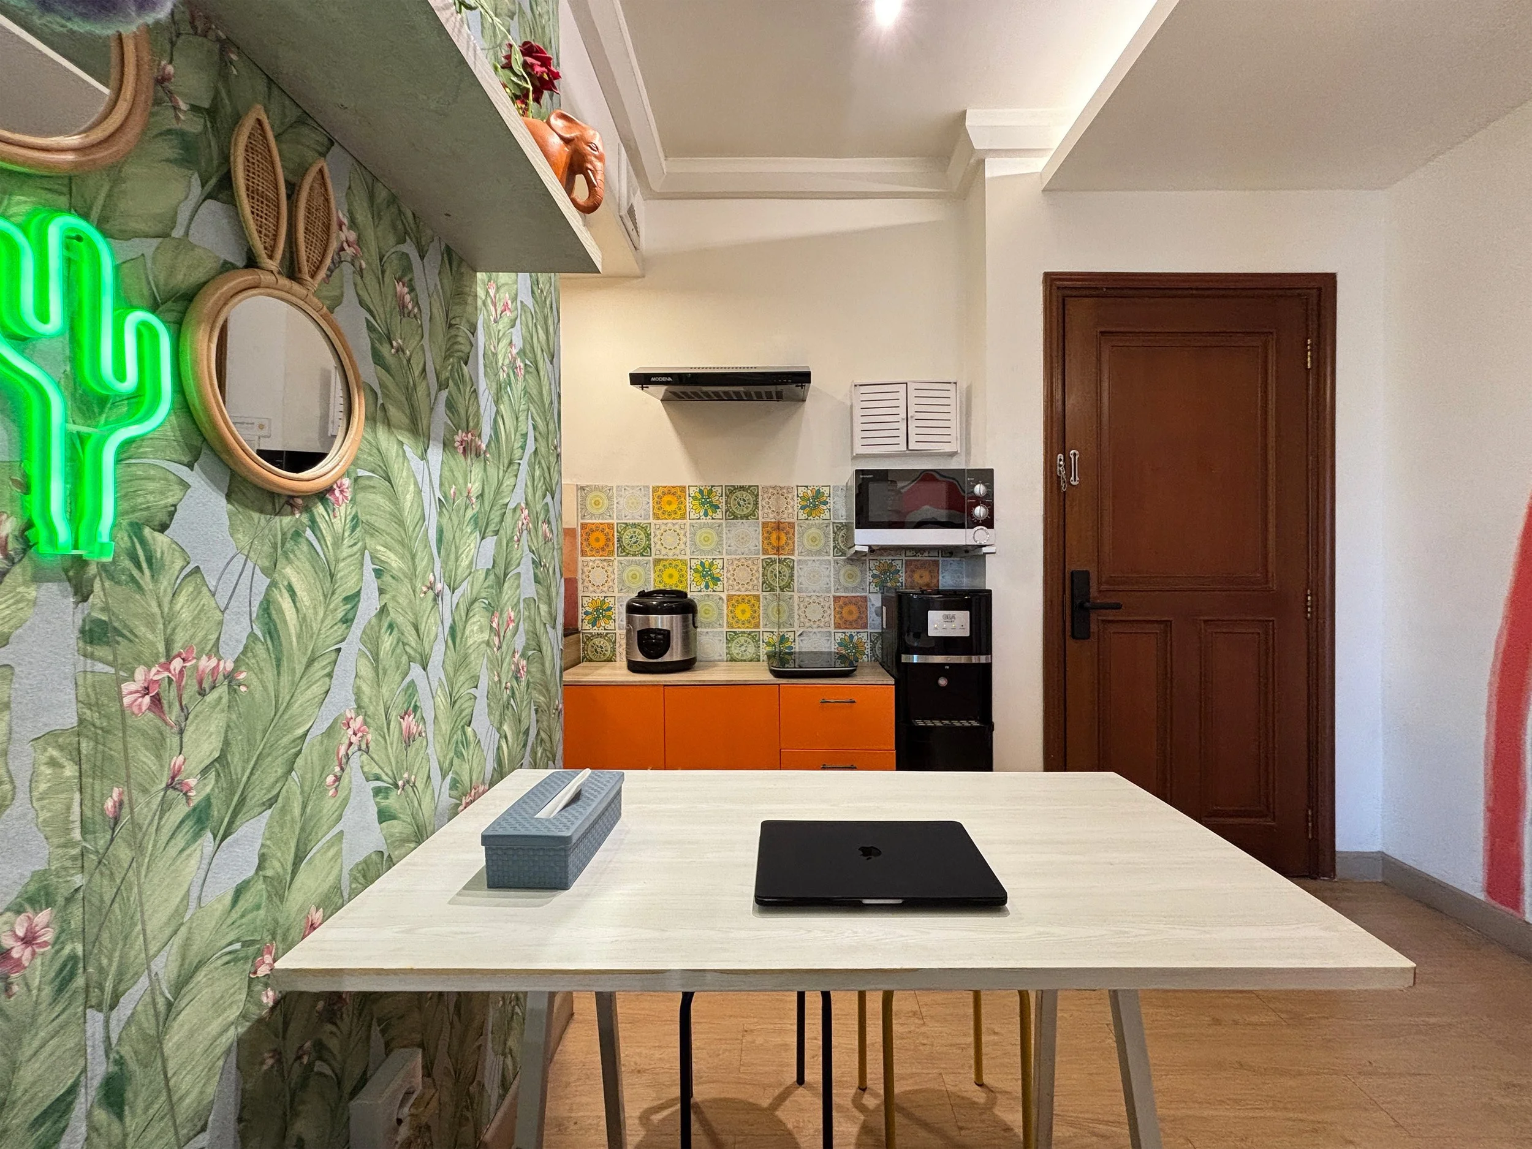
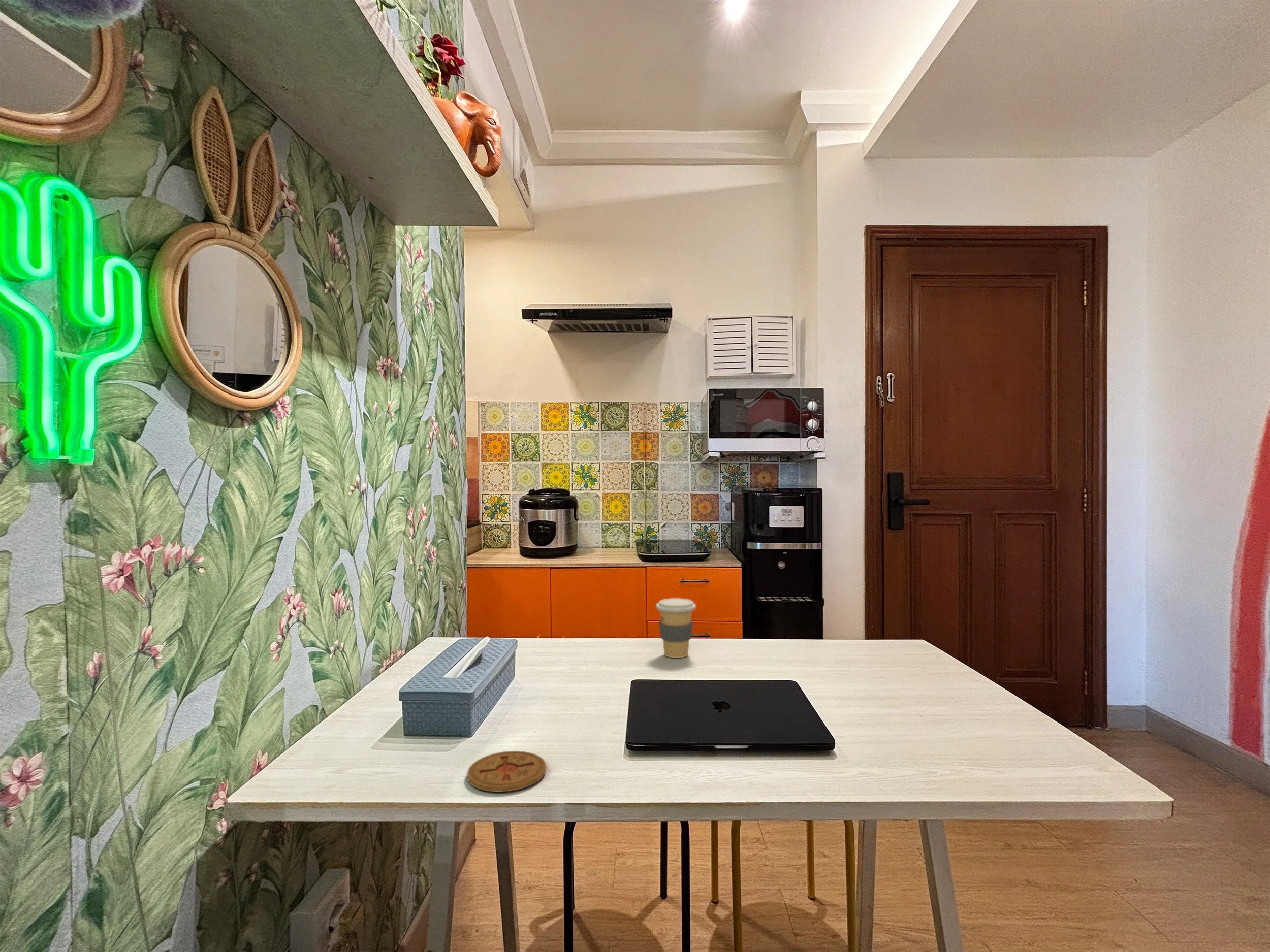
+ coffee cup (676, 628)
+ coaster (507, 770)
